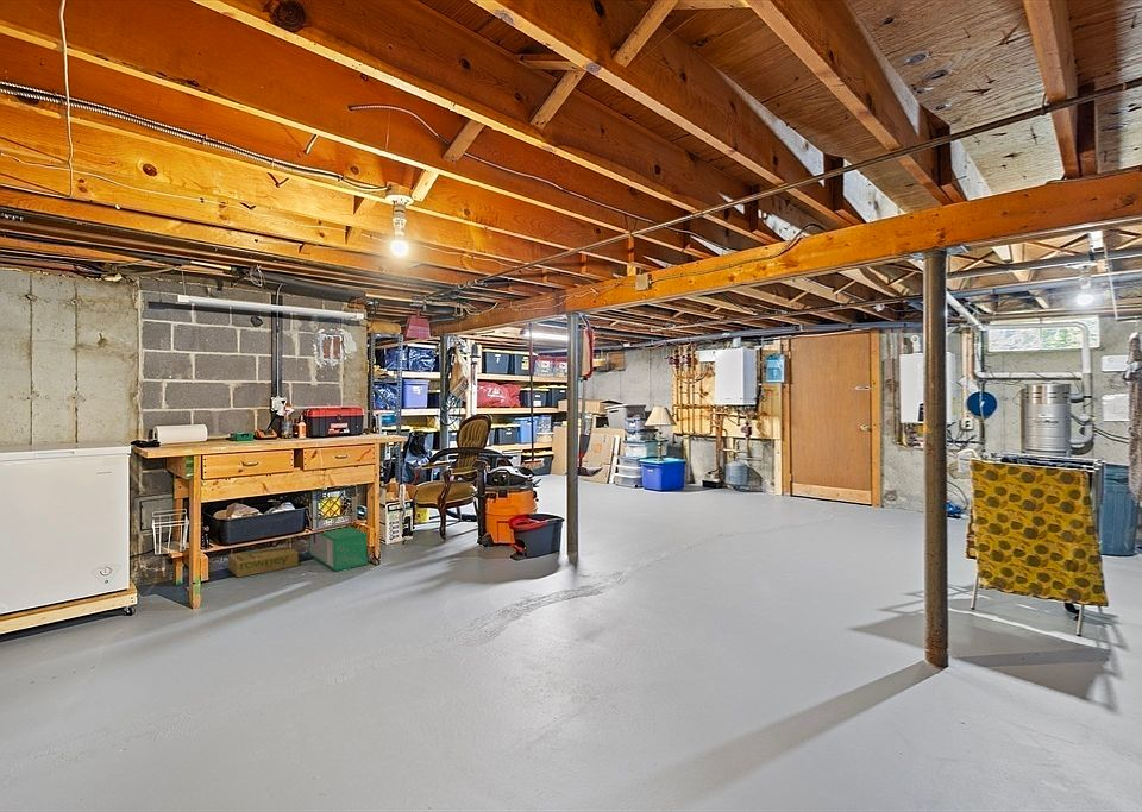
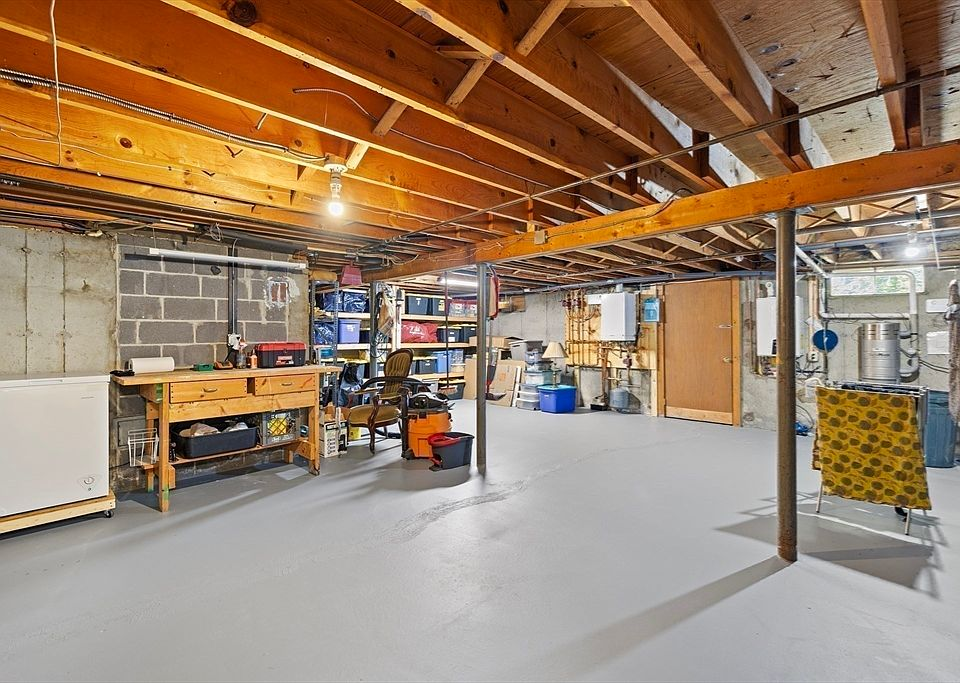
- cardboard box (263, 560)
- storage bin (337, 545)
